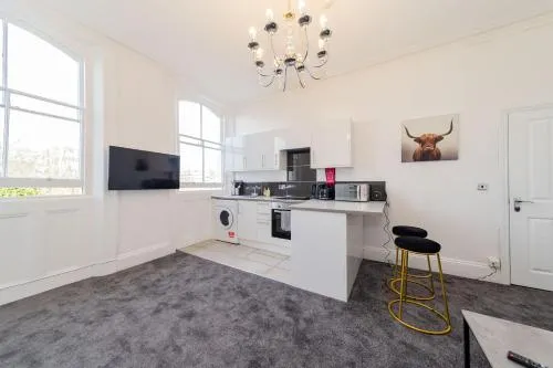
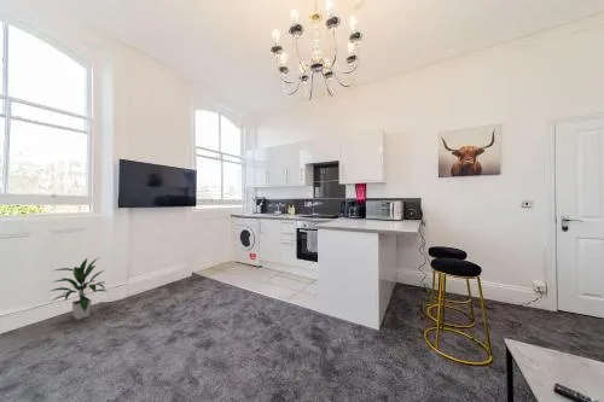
+ indoor plant (80, 287)
